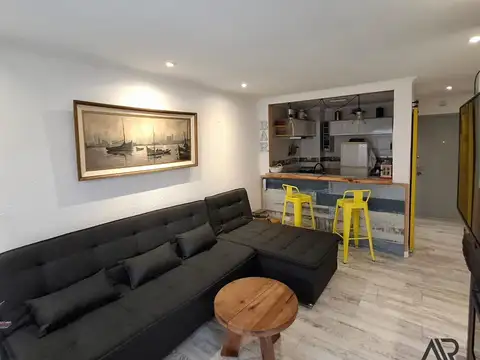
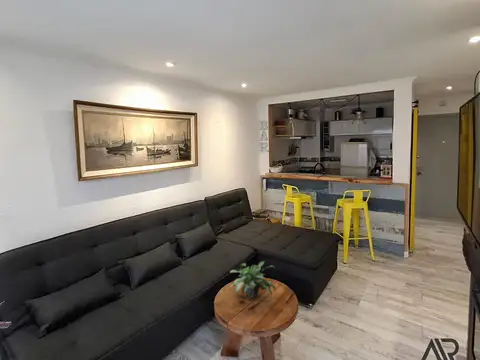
+ potted plant (252, 279)
